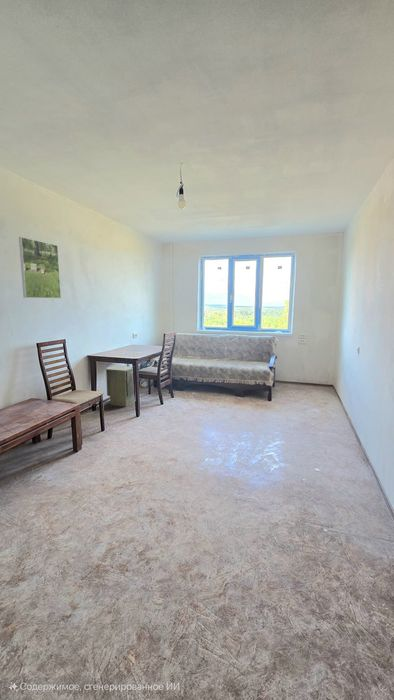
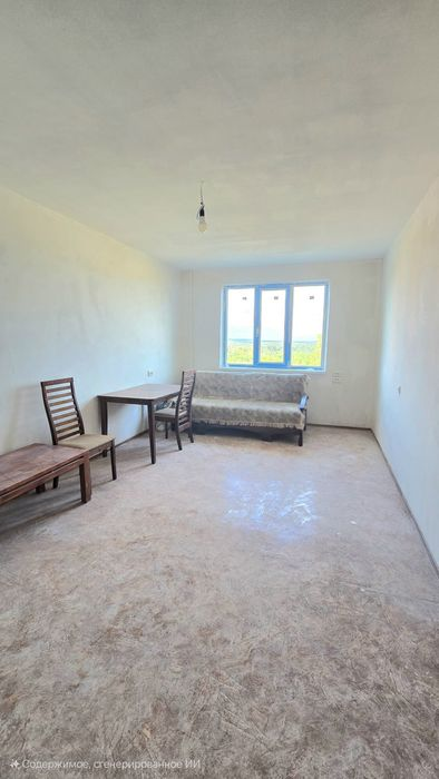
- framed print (41, 270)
- air purifier (121, 385)
